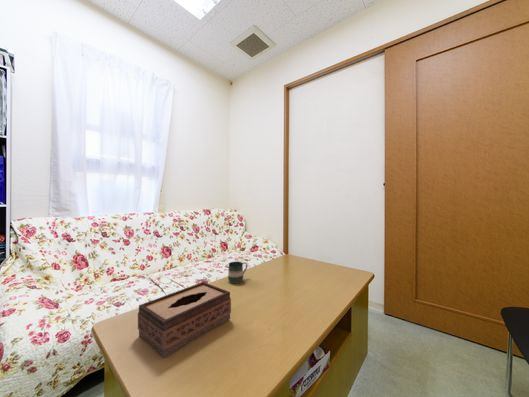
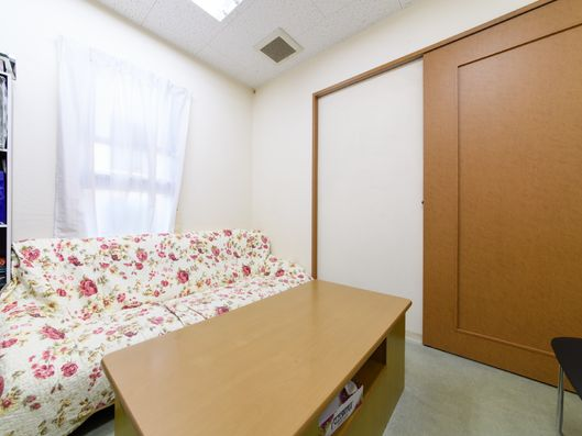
- tissue box (187, 312)
- mug (238, 271)
